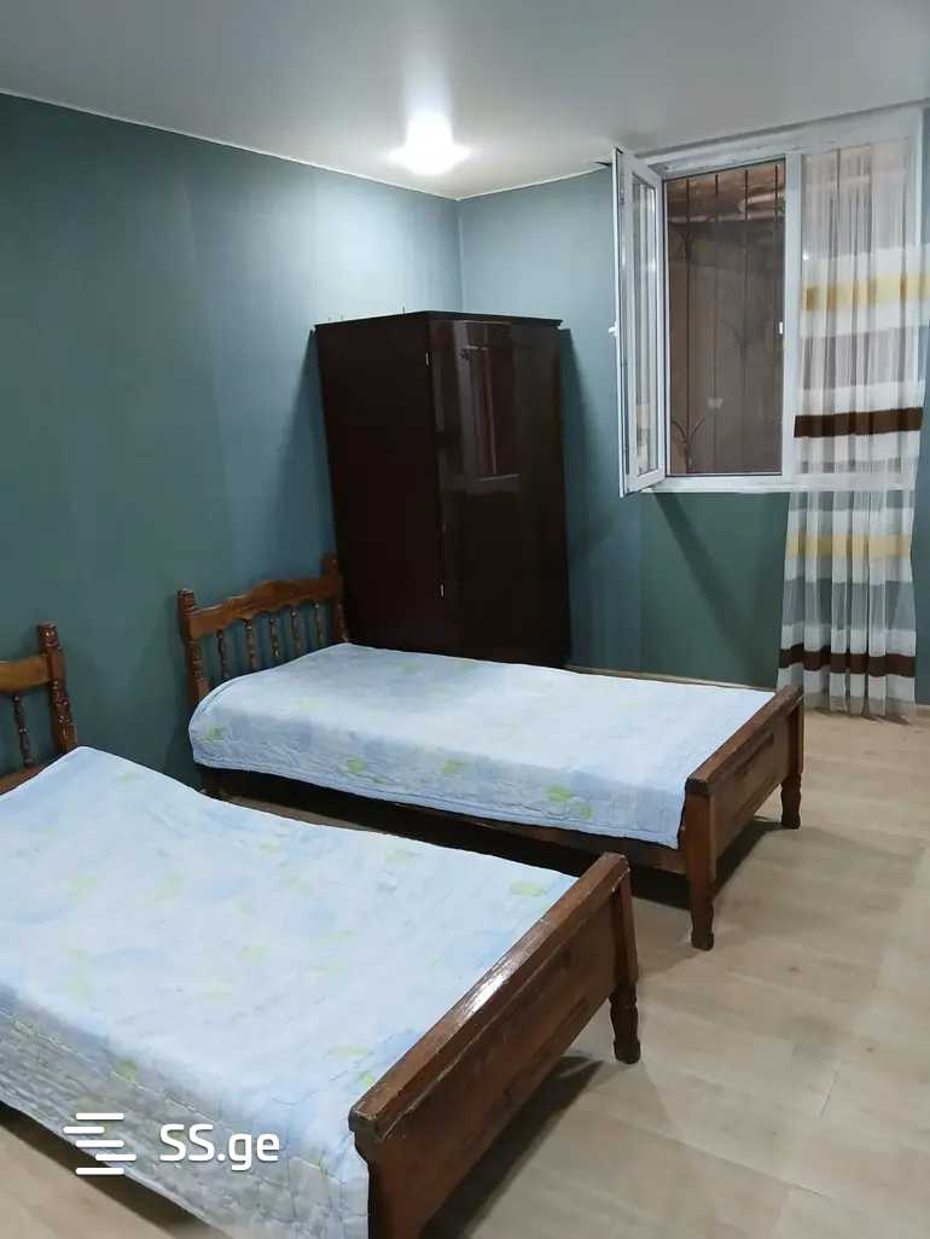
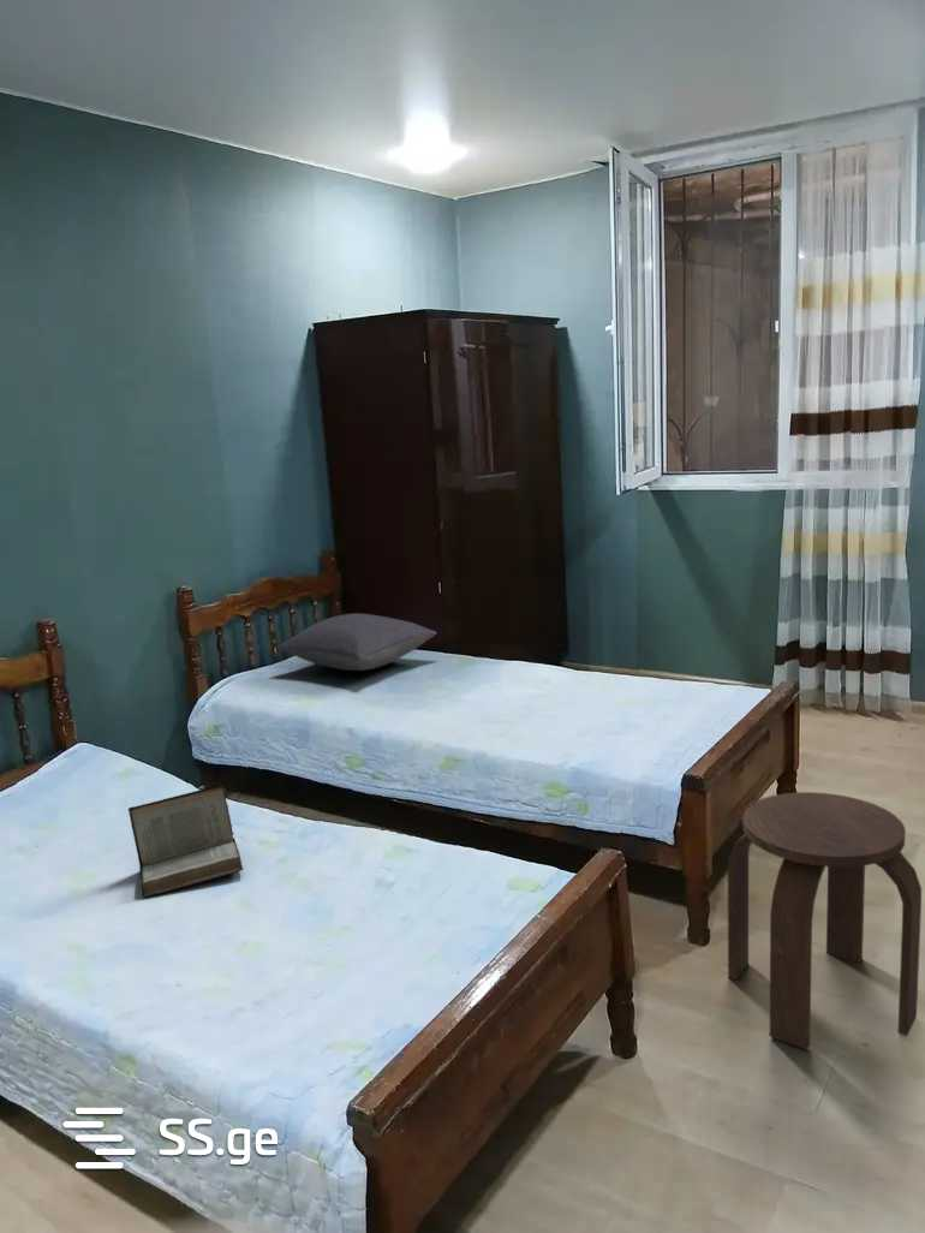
+ book (186, 838)
+ pillow (358, 641)
+ stool (826, 910)
